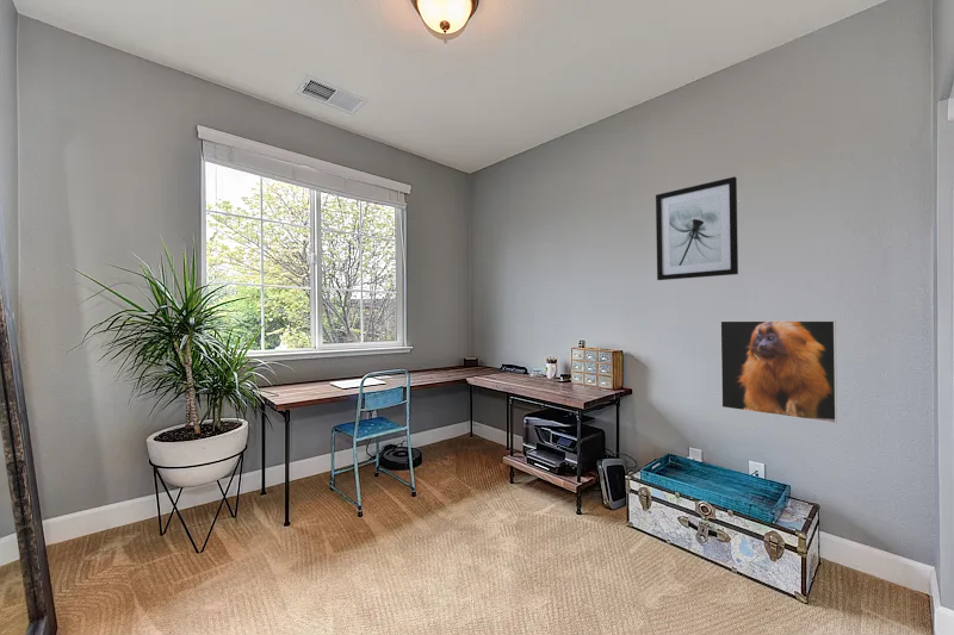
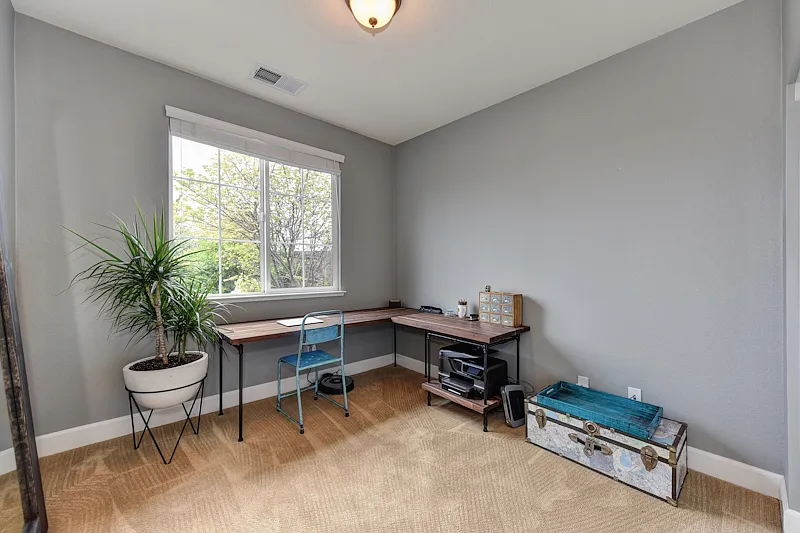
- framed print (774, 367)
- wall art (694, 231)
